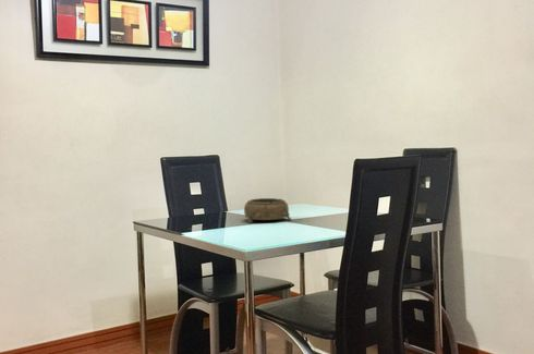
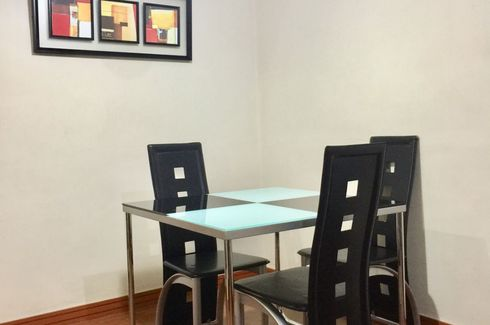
- decorative bowl (265, 210)
